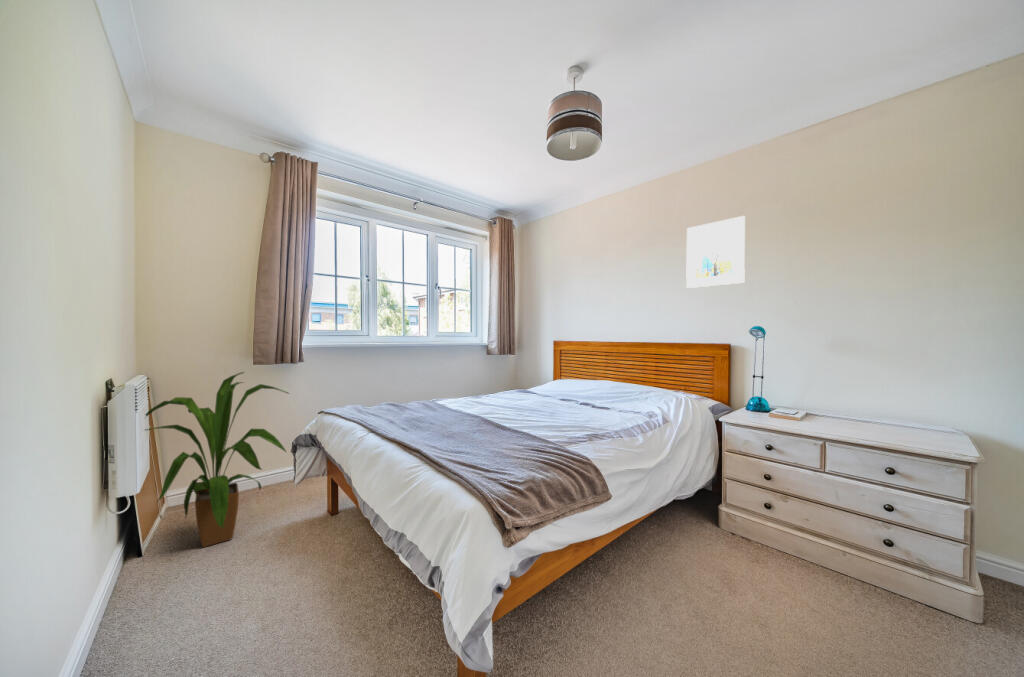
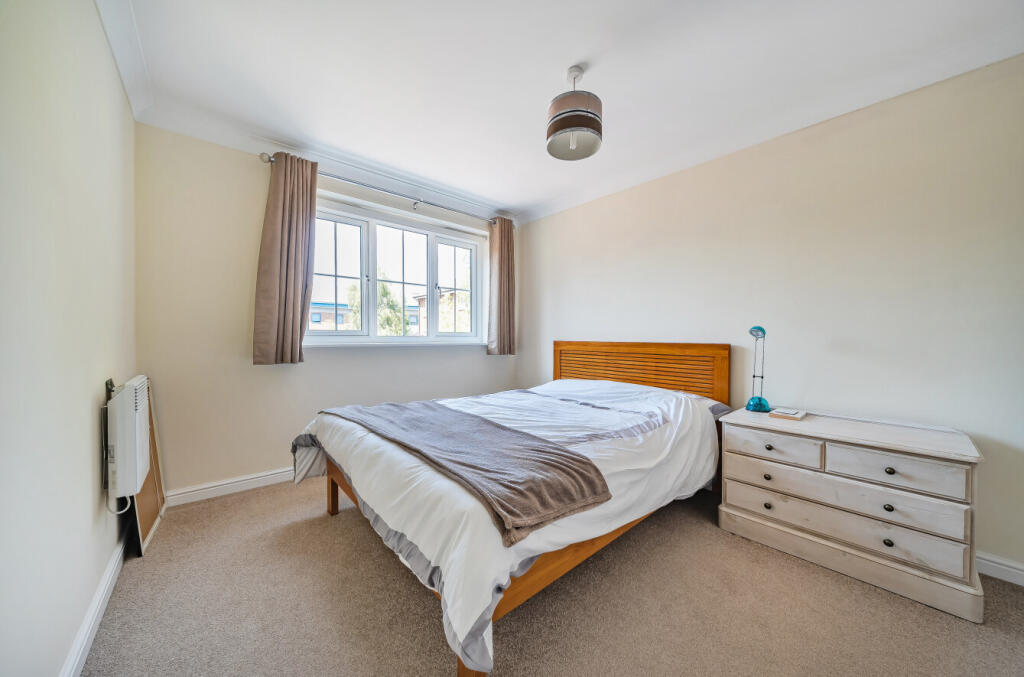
- house plant (219, 450)
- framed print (714, 254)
